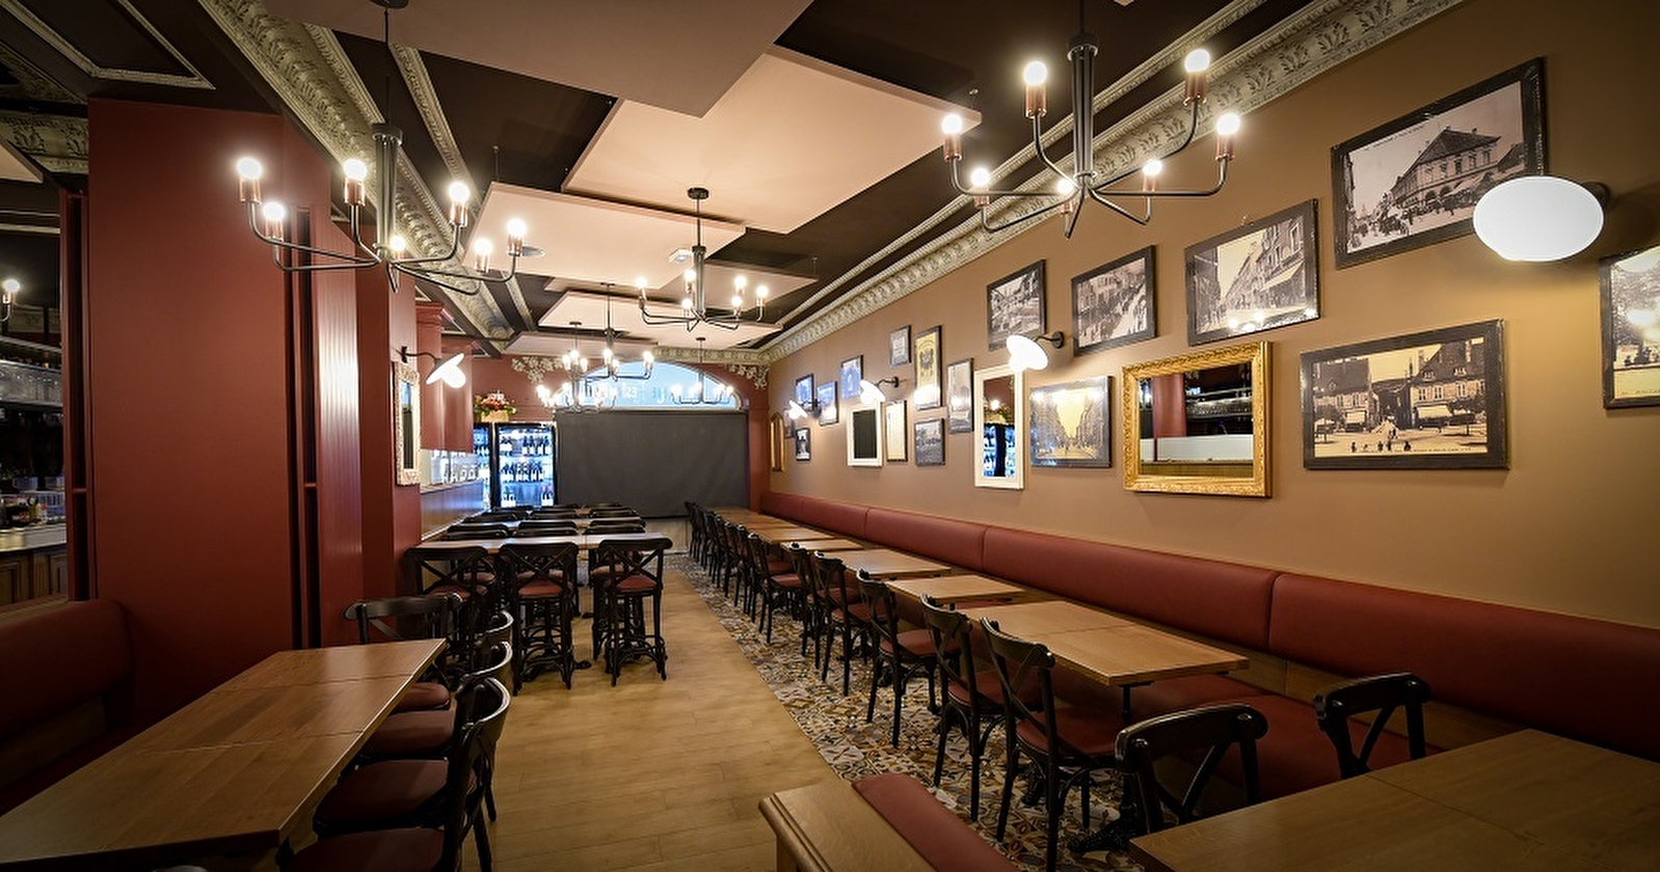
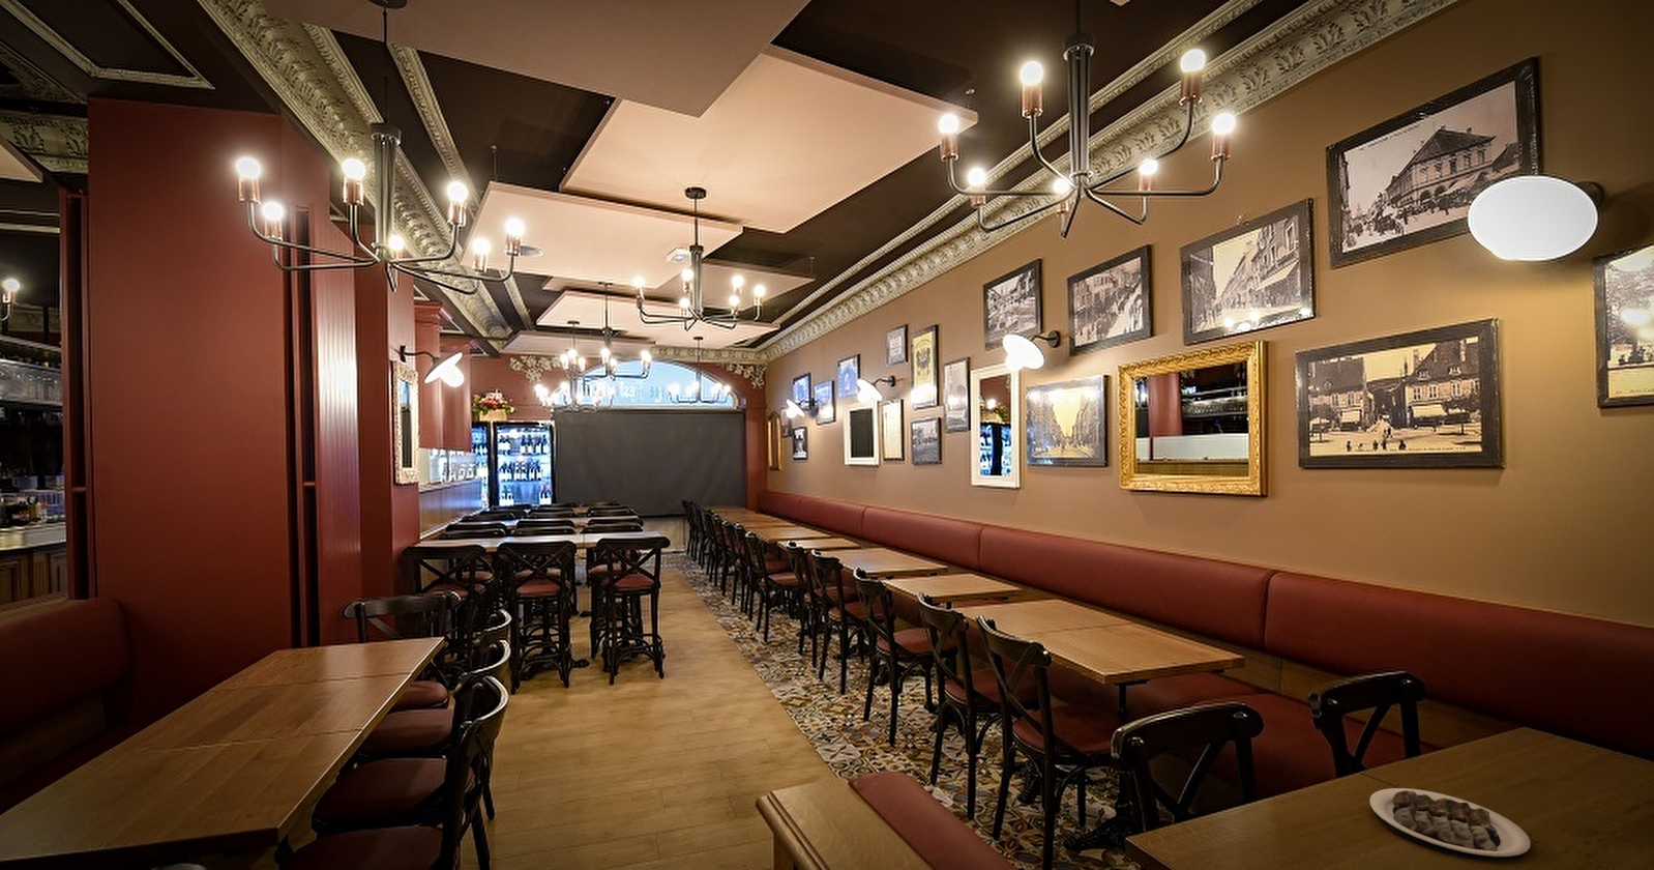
+ plate (1445, 819)
